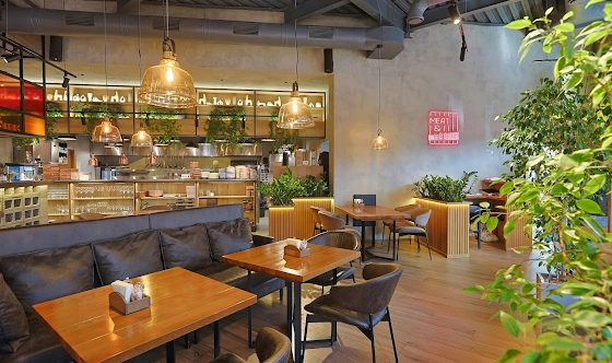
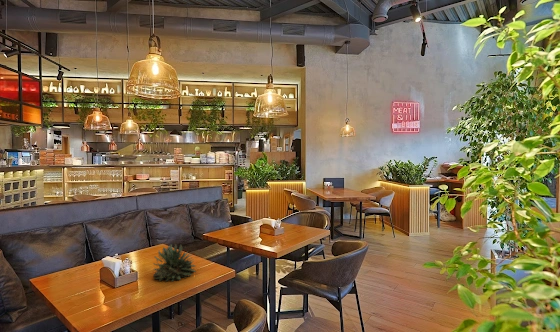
+ succulent plant (176, 259)
